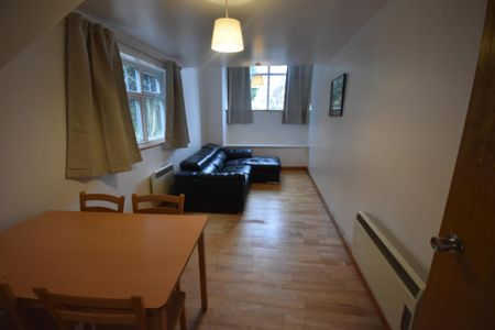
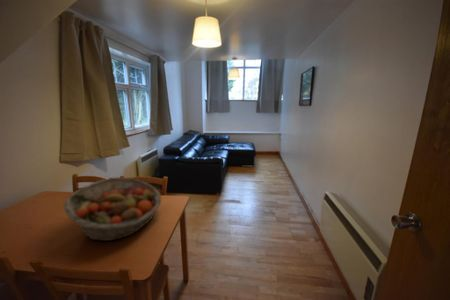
+ fruit basket (118, 205)
